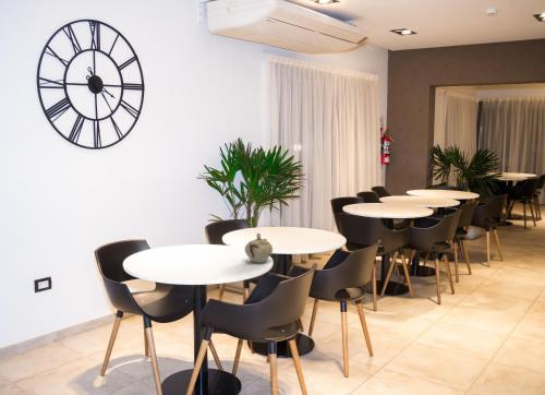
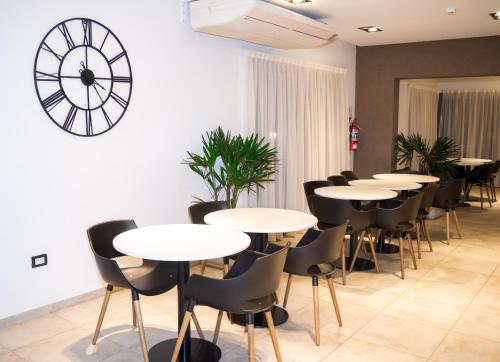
- sugar bowl (258, 247)
